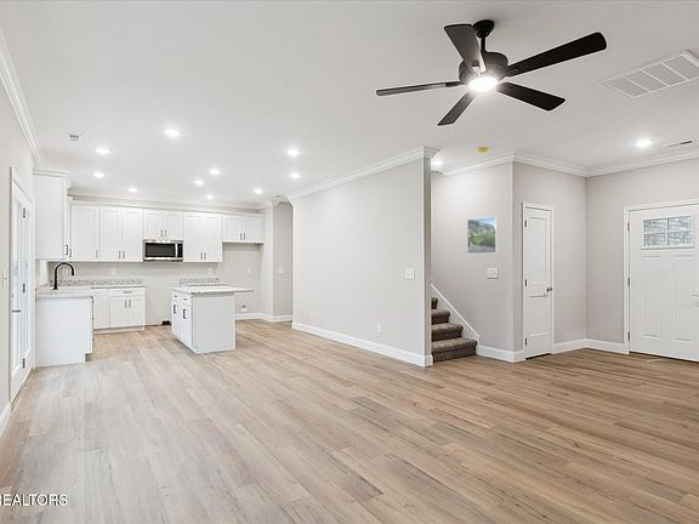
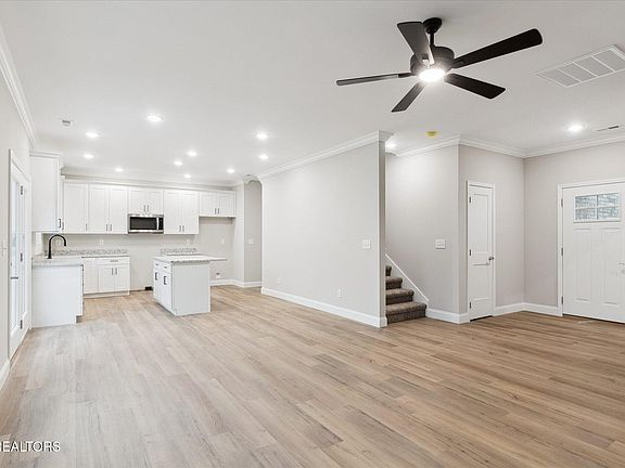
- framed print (482, 235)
